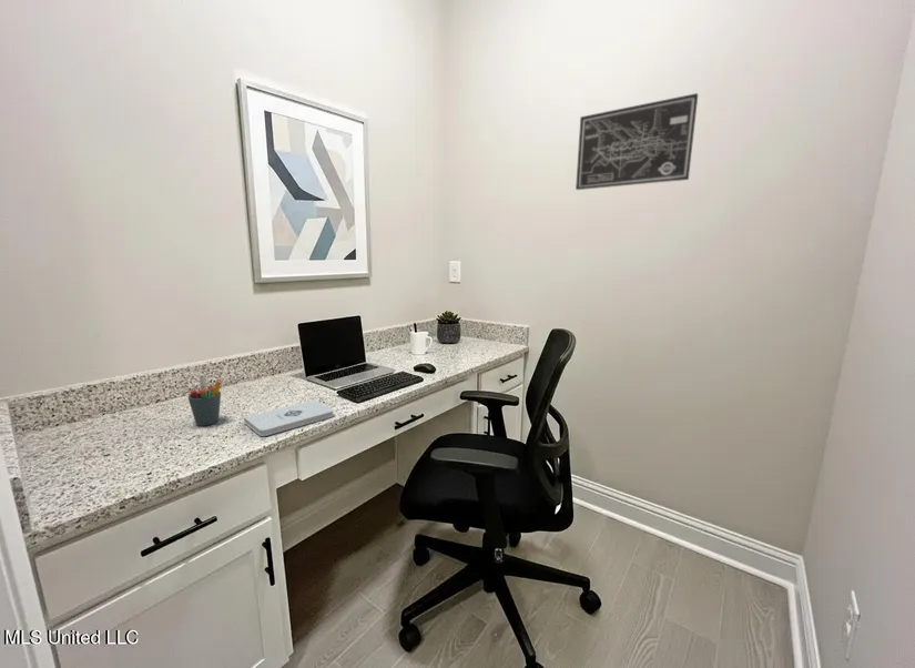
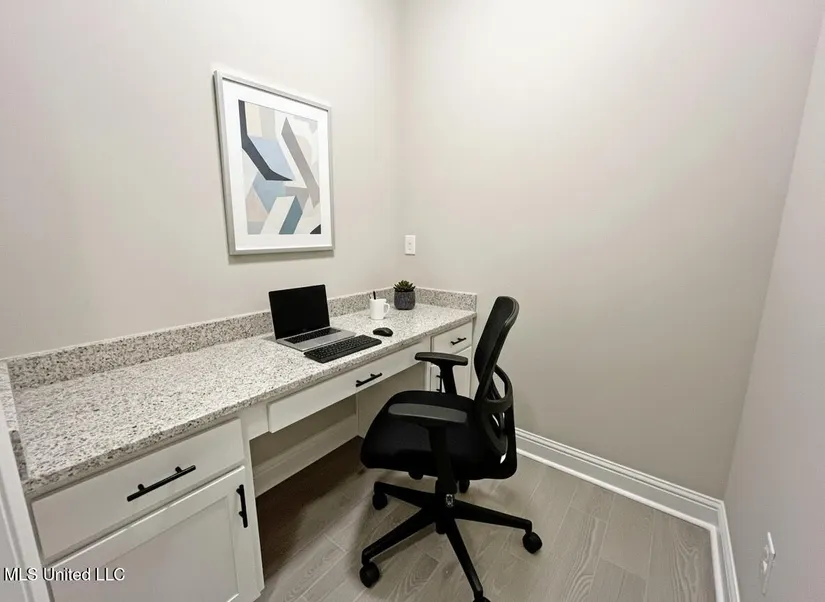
- wall art (631, 145)
- pen holder (205, 401)
- notepad (291, 416)
